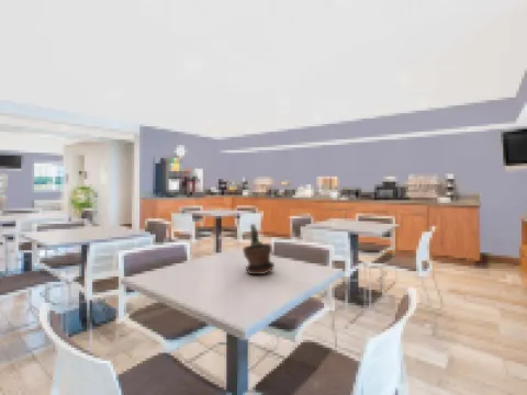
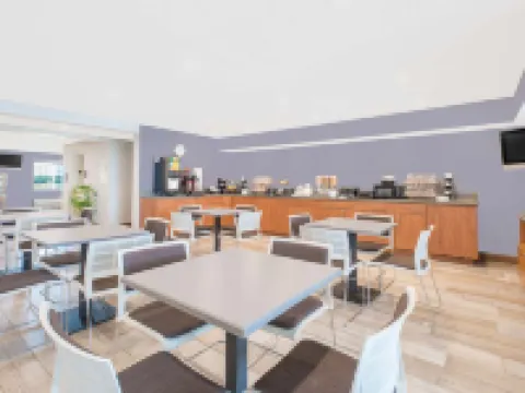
- potted plant (258, 248)
